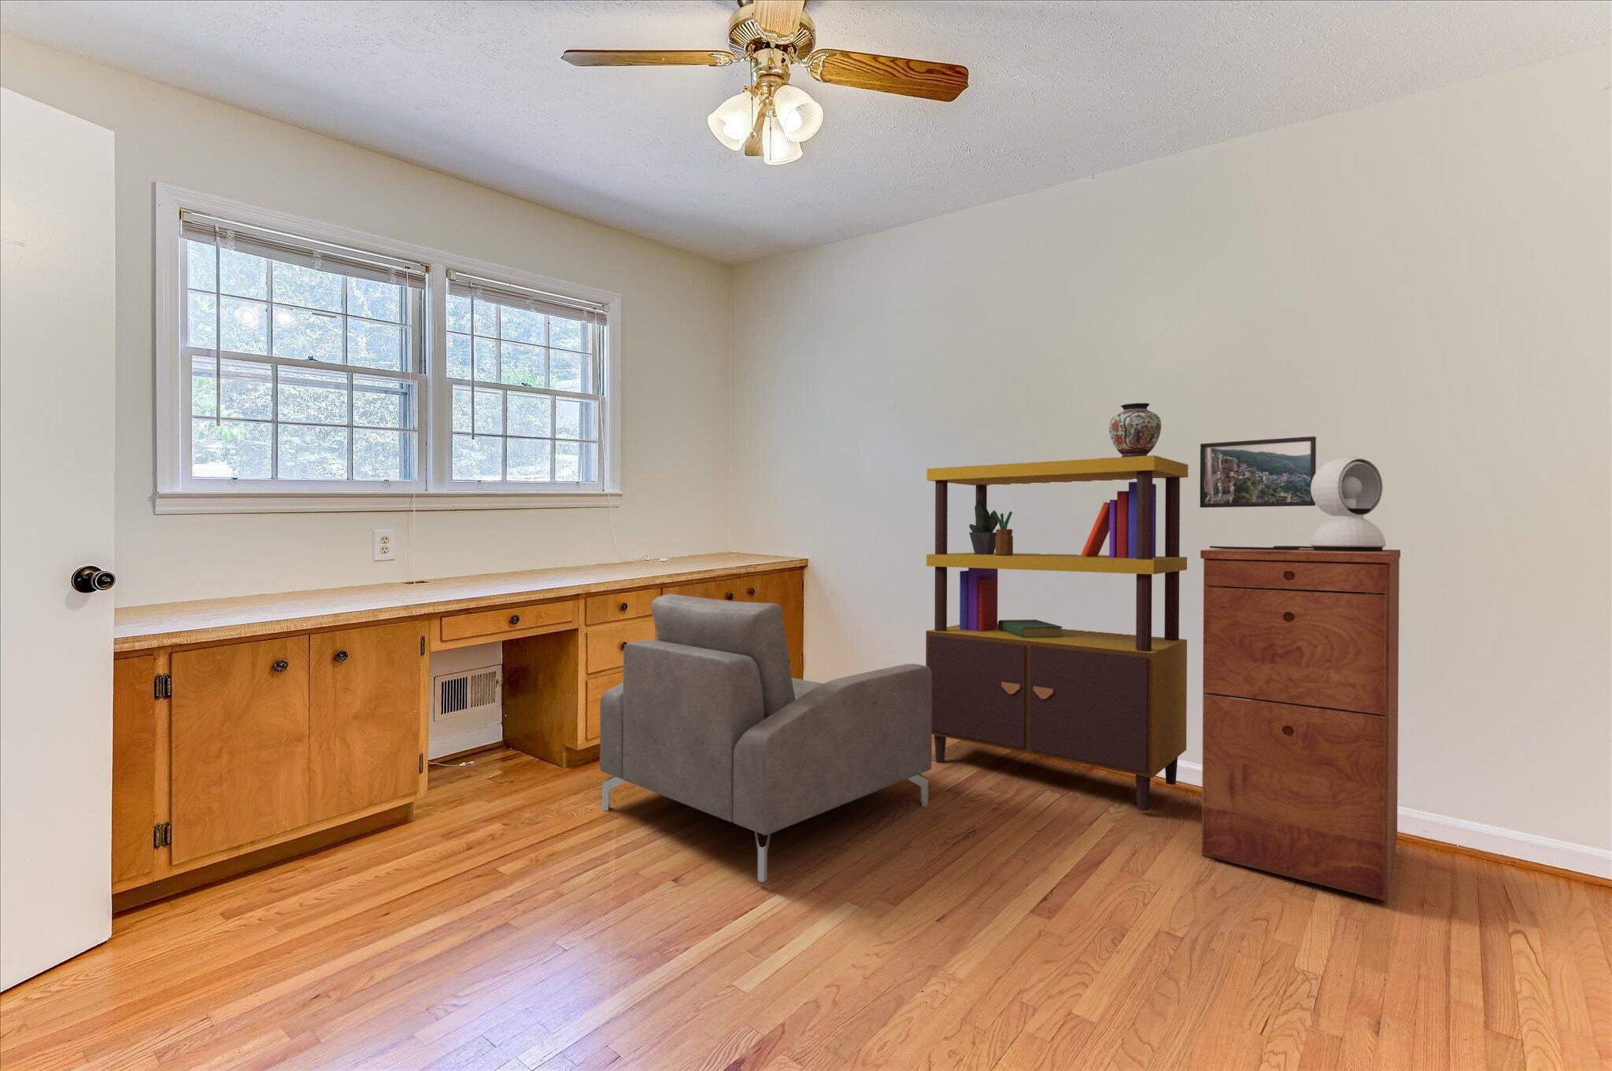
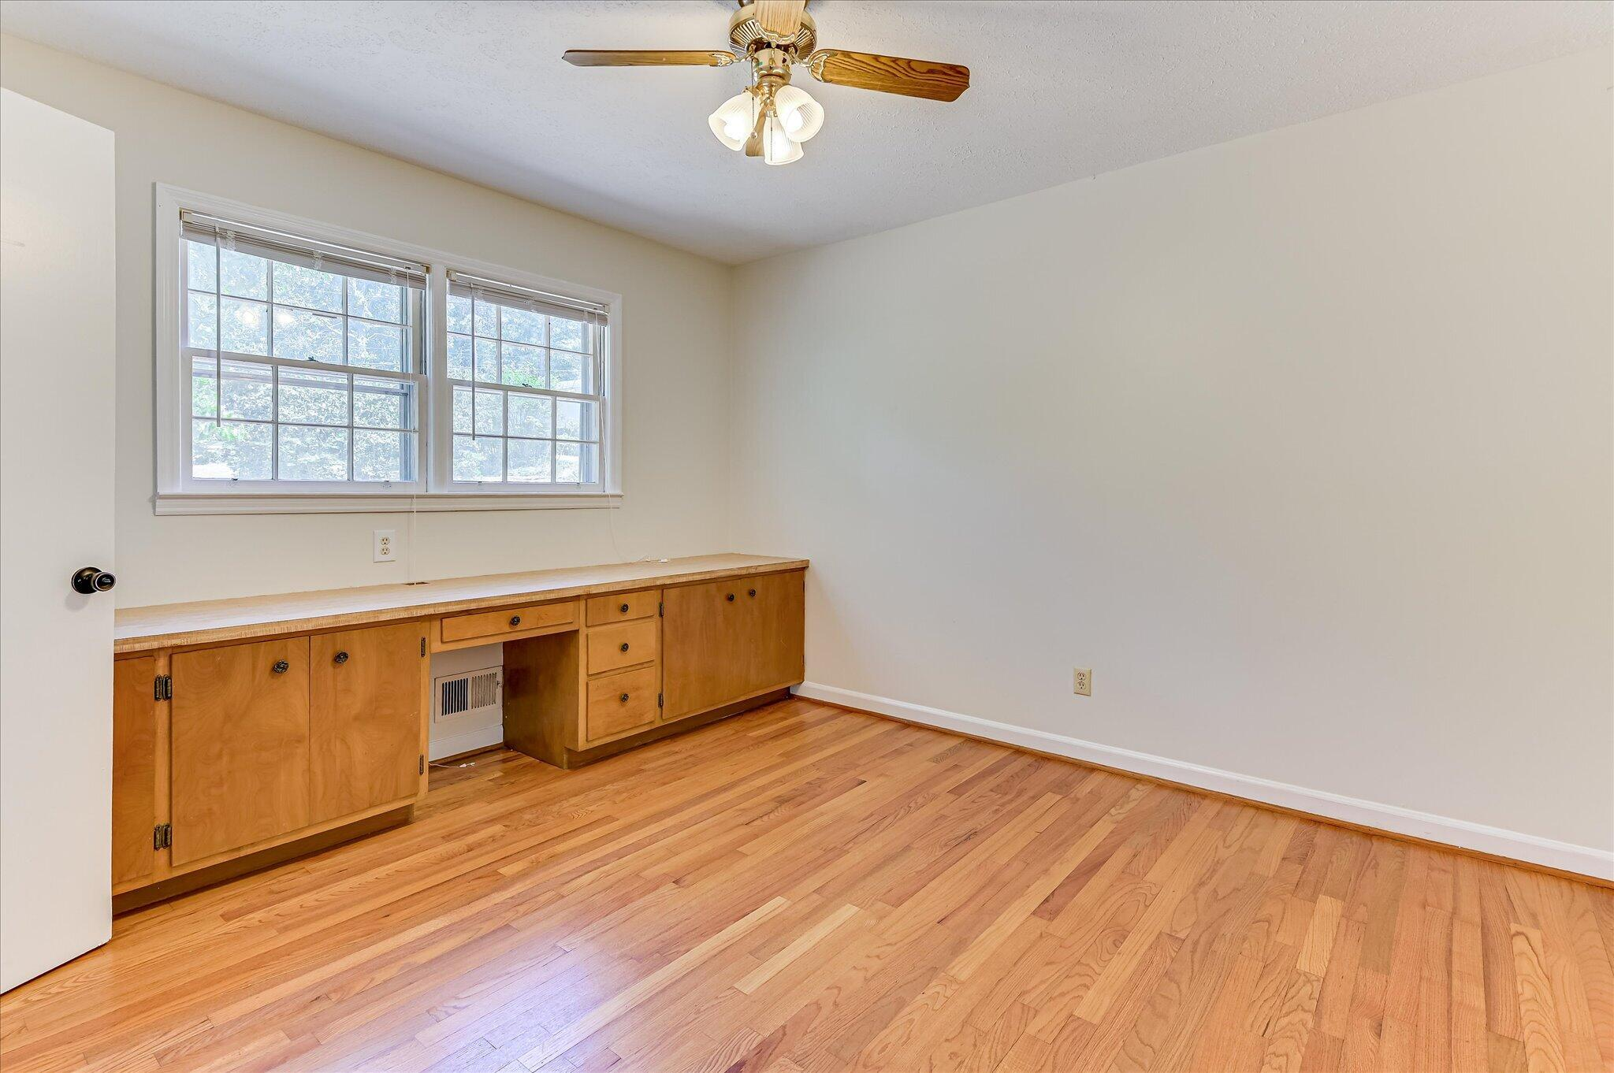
- filing cabinet (1302, 698)
- bookcase (1049, 623)
- table lamp (1312, 497)
- decorative vase (1132, 432)
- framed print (1256, 473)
- chair (768, 700)
